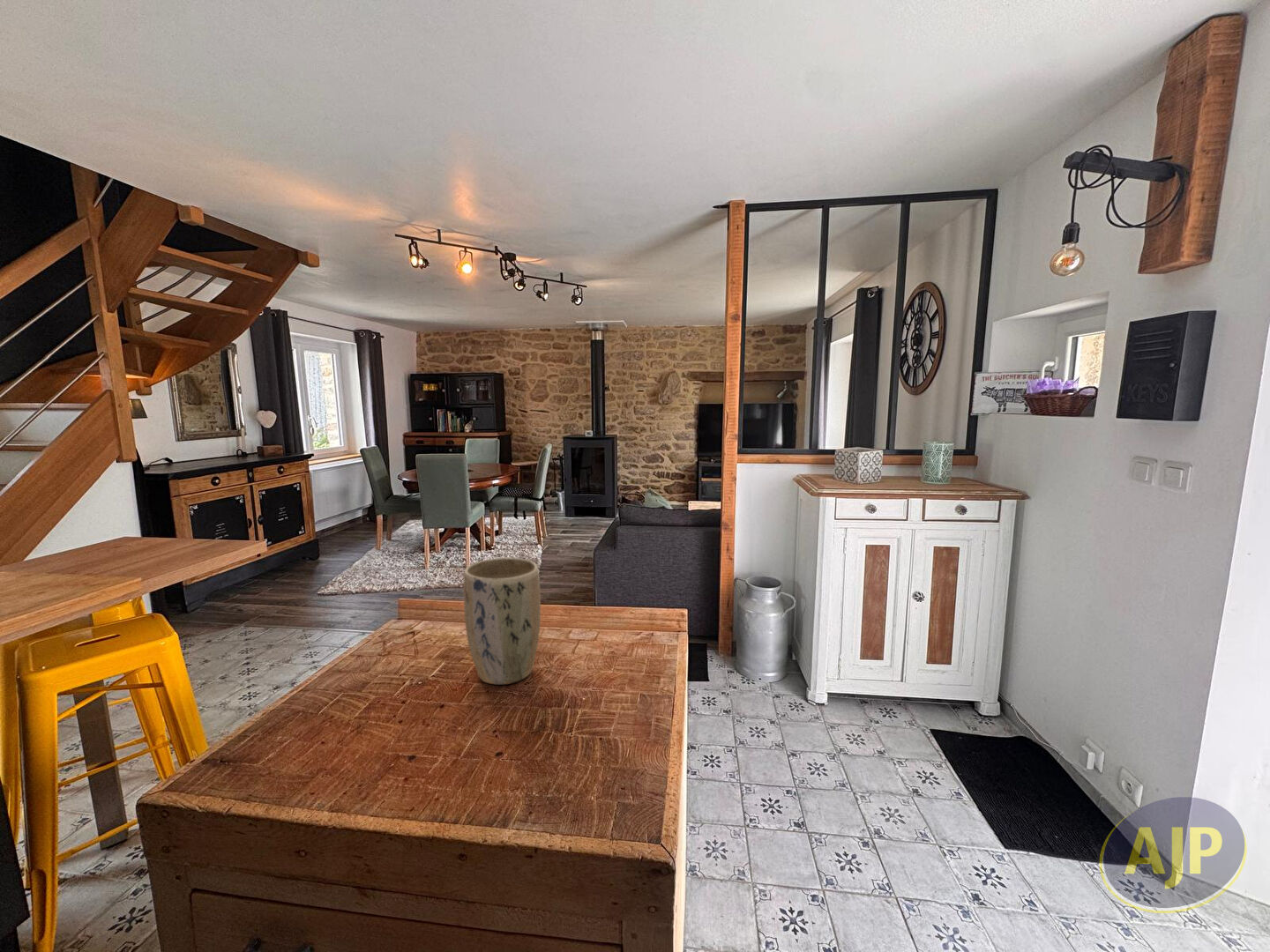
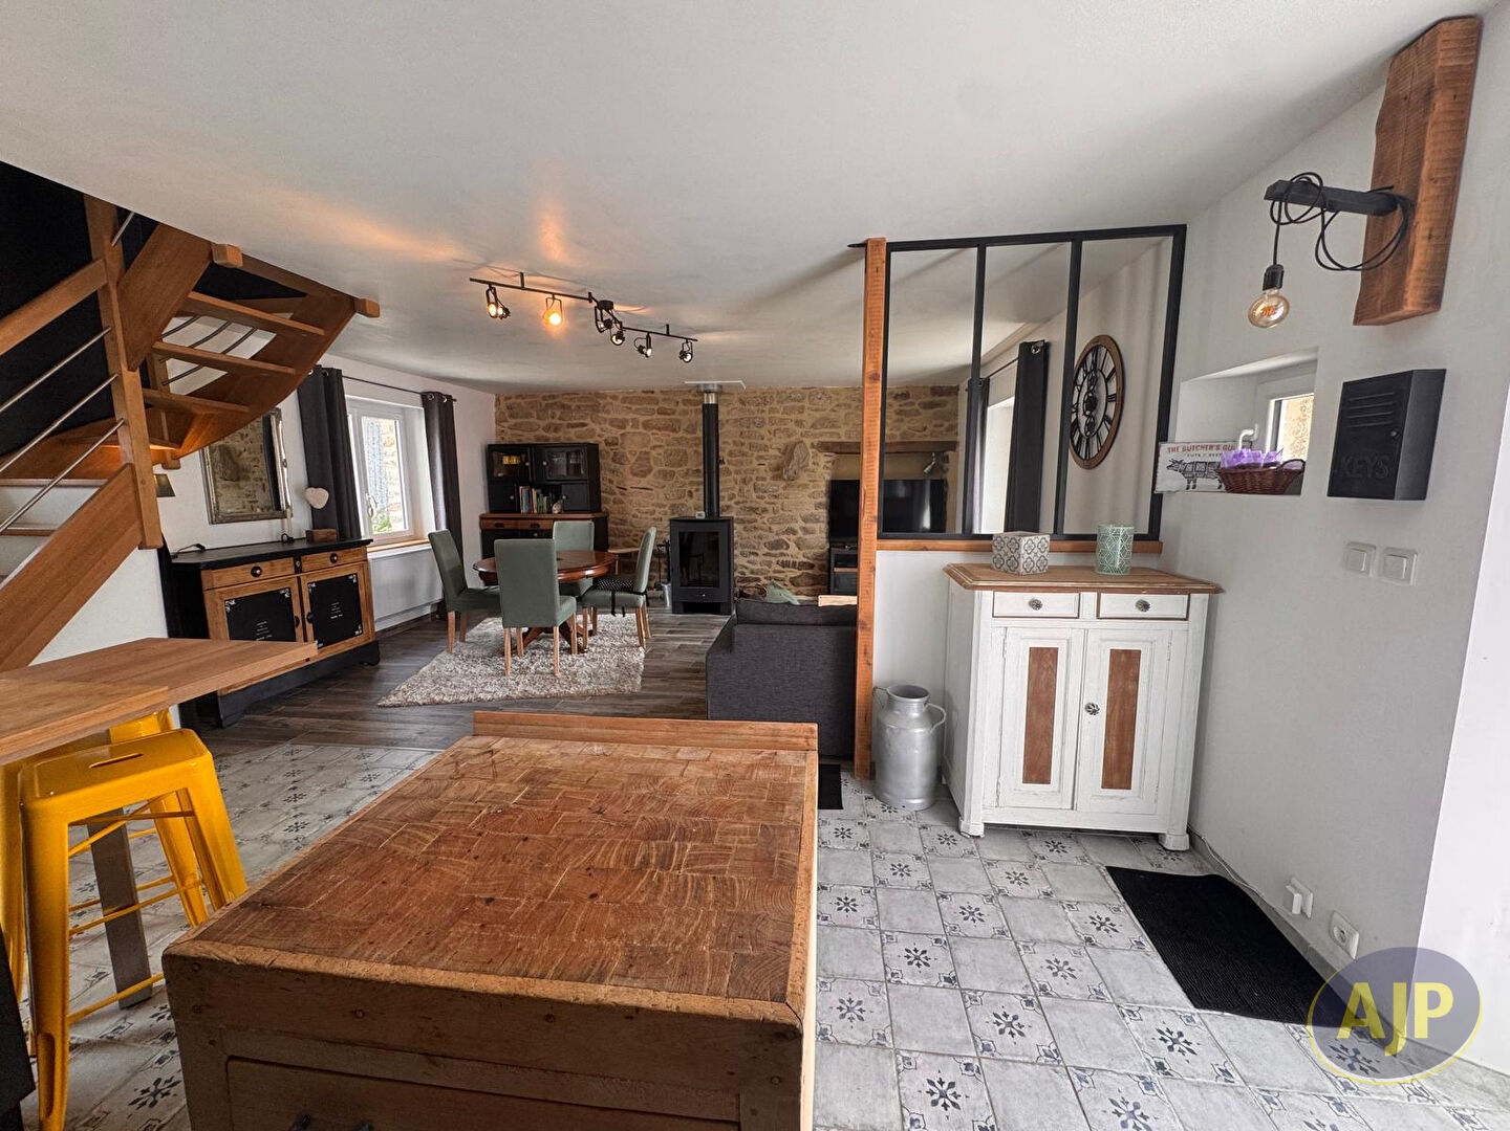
- plant pot (503, 620)
